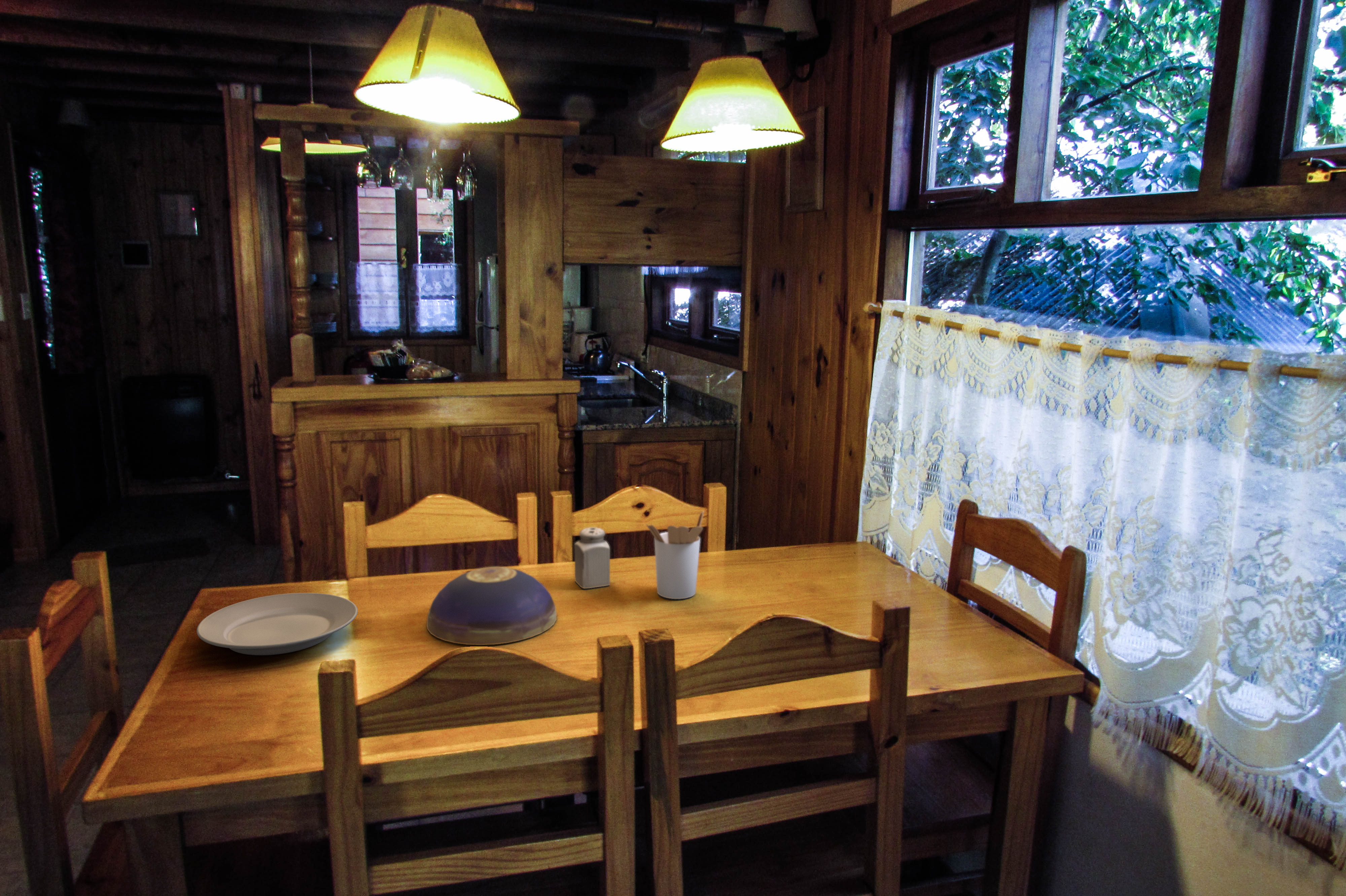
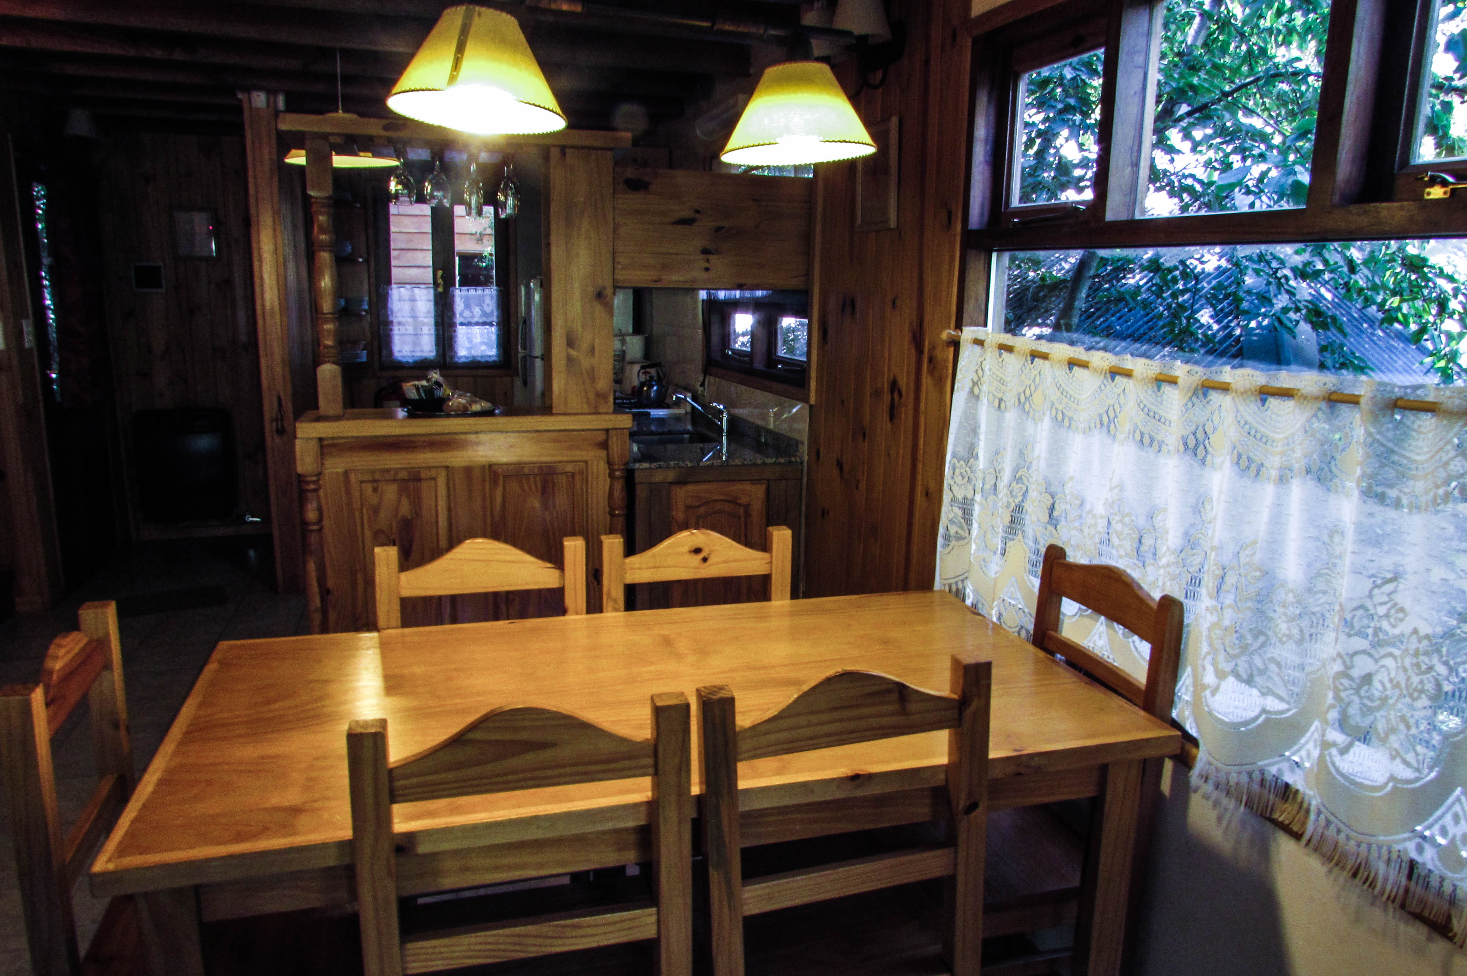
- decorative bowl (492, 595)
- salt shaker (592, 556)
- utensil holder (679, 555)
- plate (280, 626)
